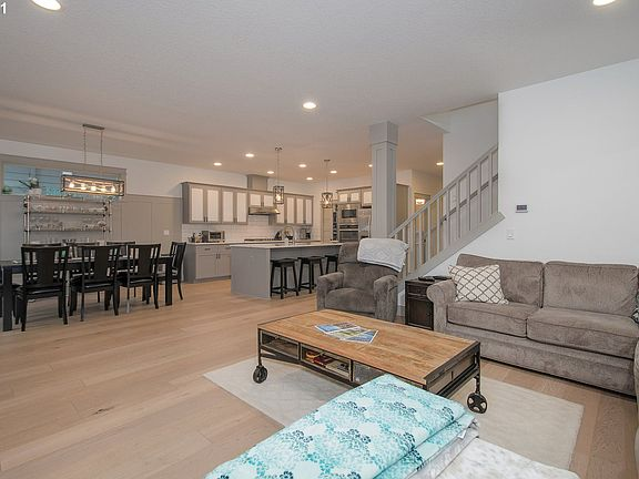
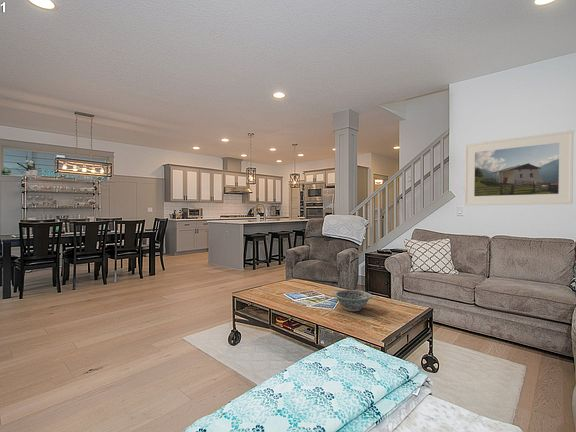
+ decorative bowl (352, 301)
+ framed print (513, 171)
